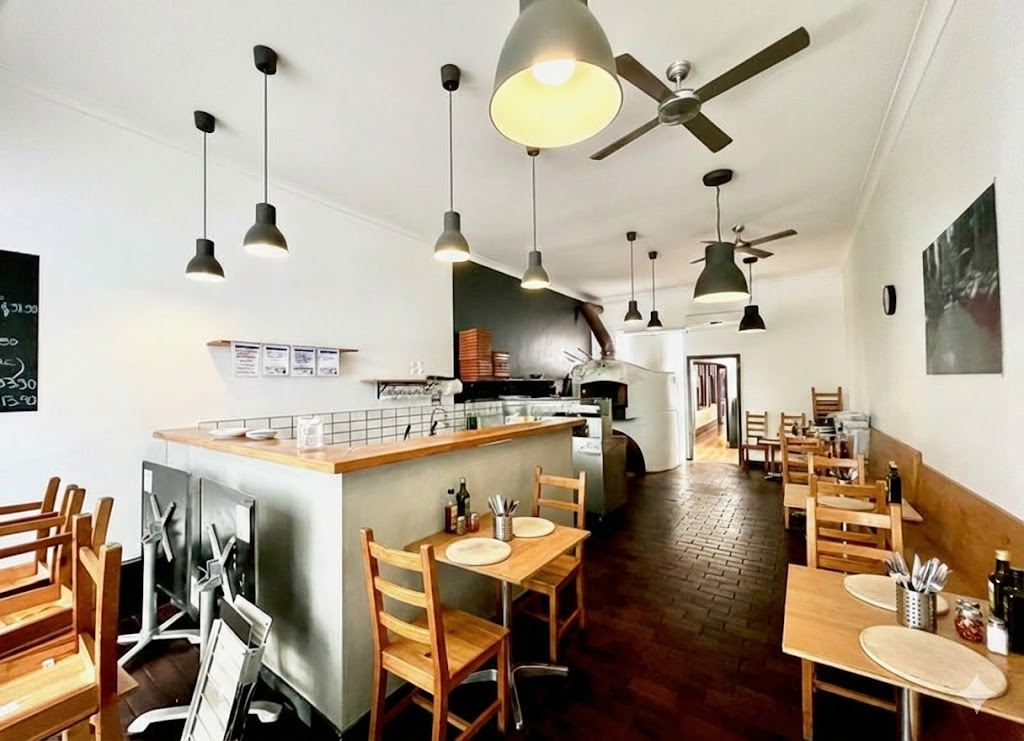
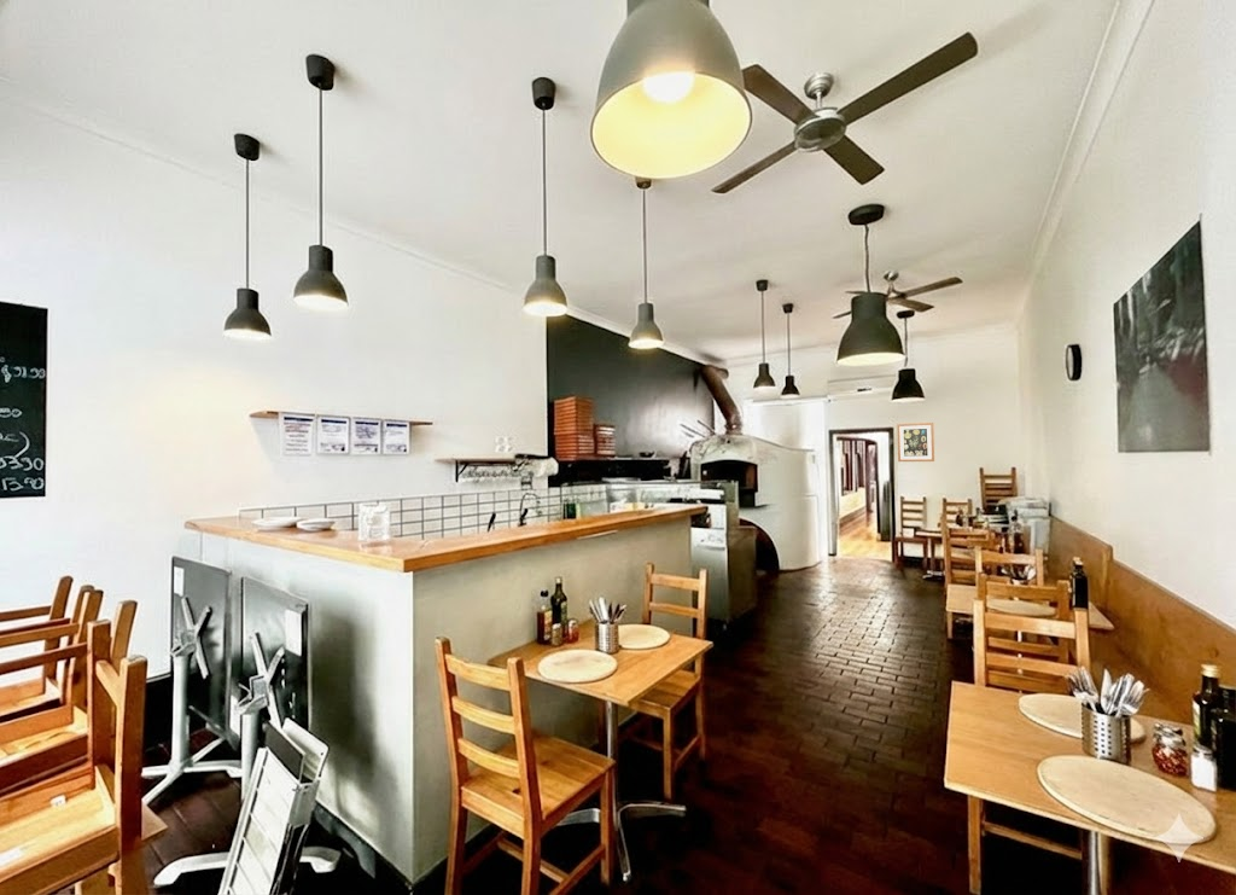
+ wall art (915, 442)
